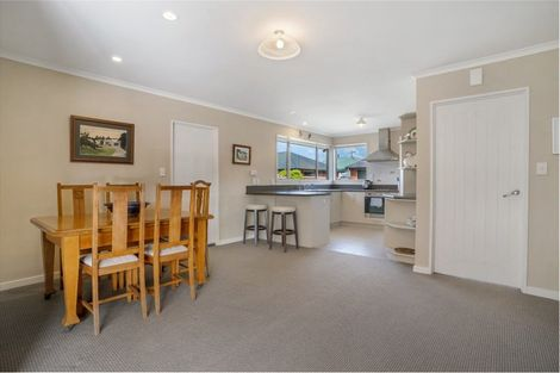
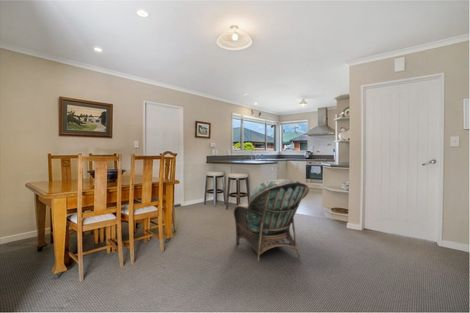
+ armchair (269, 213)
